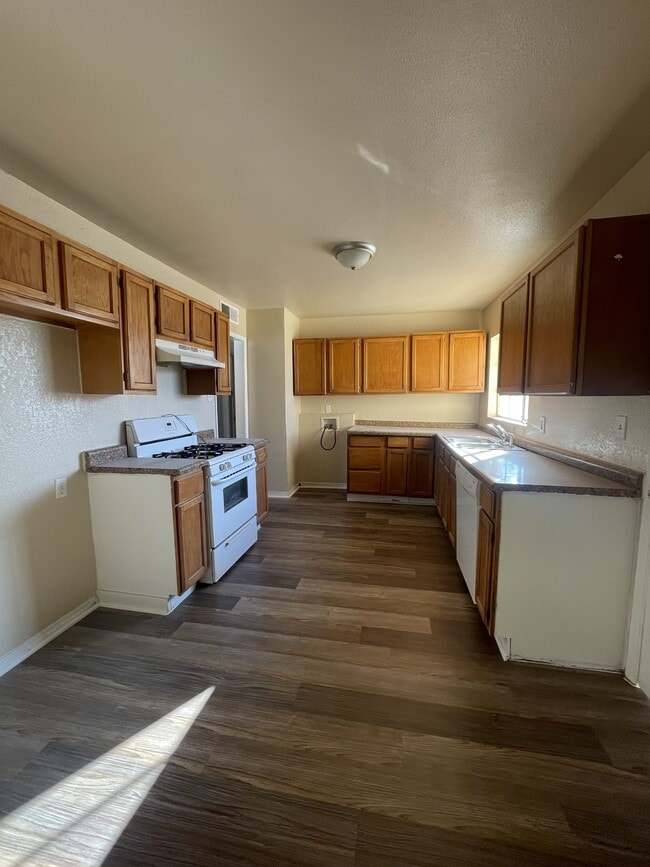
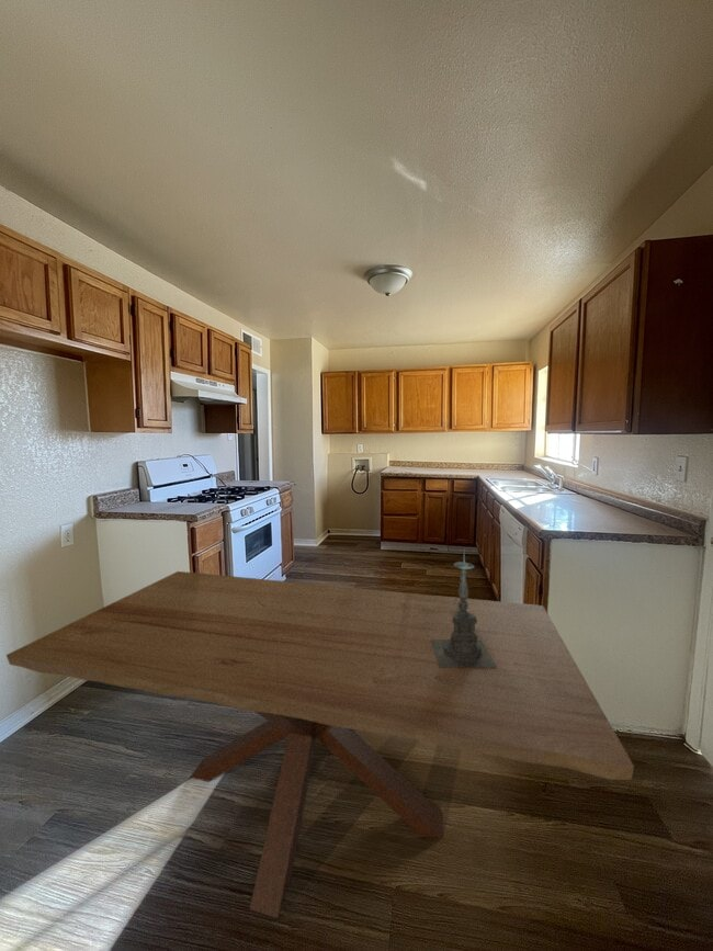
+ candle holder (463, 601)
+ dining table (309, 712)
